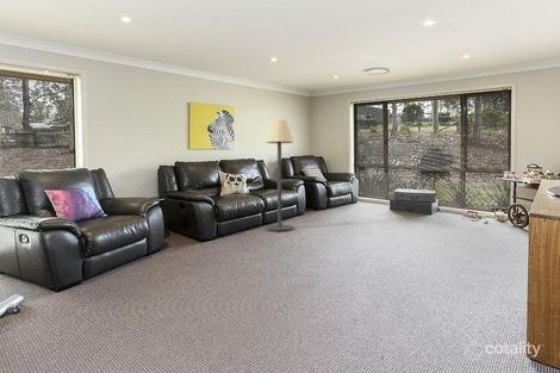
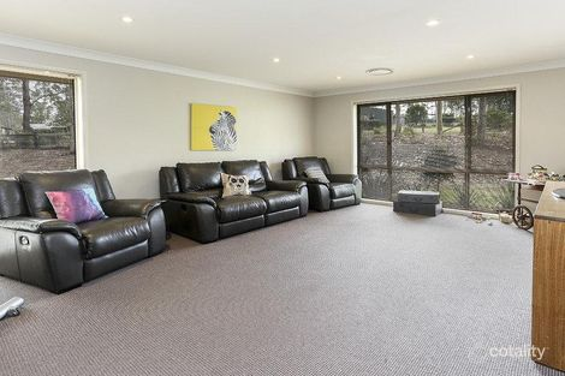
- floor lamp (279, 174)
